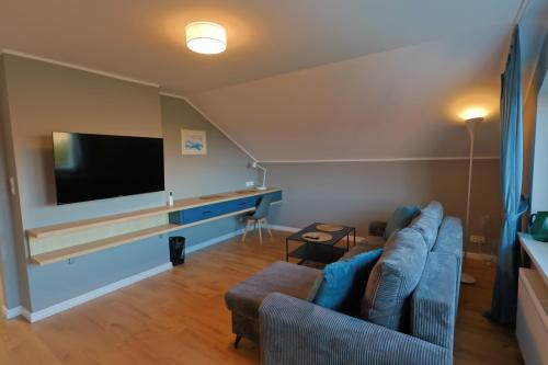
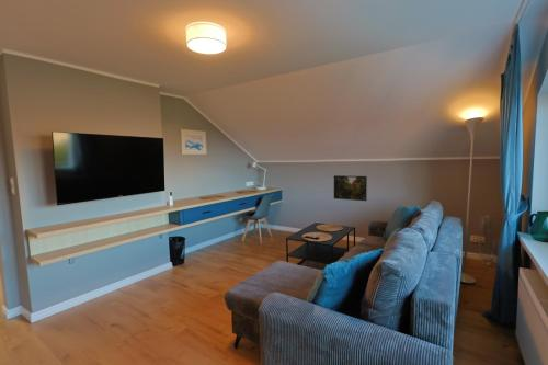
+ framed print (350, 187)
